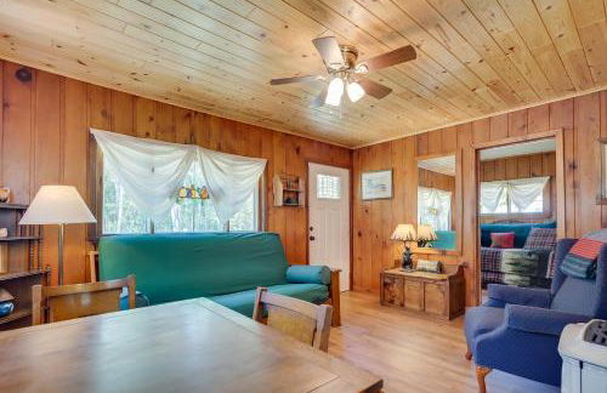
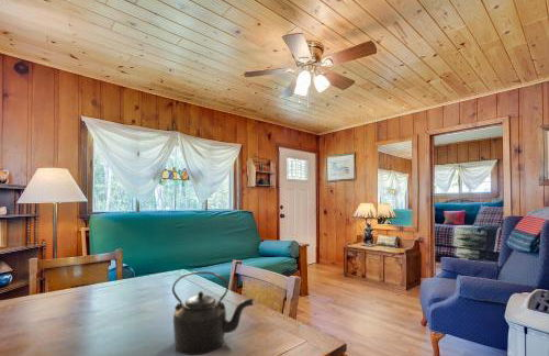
+ kettle (213, 305)
